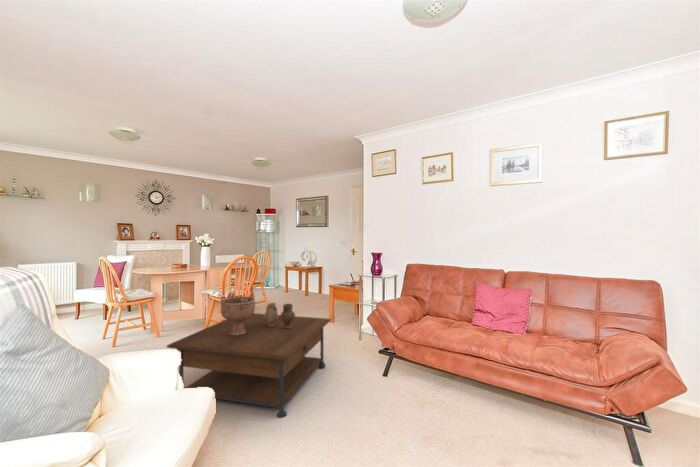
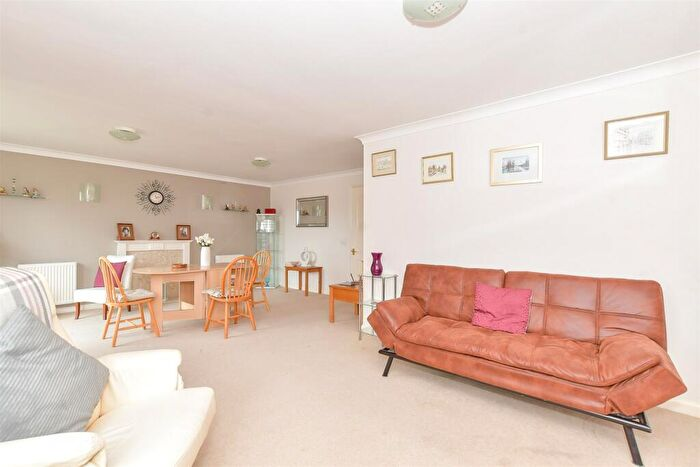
- decorative bowl (237, 313)
- coffee table (259, 355)
- vase (280, 315)
